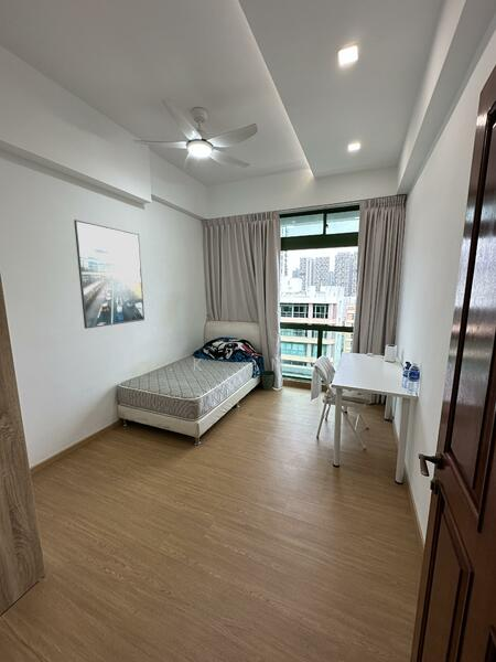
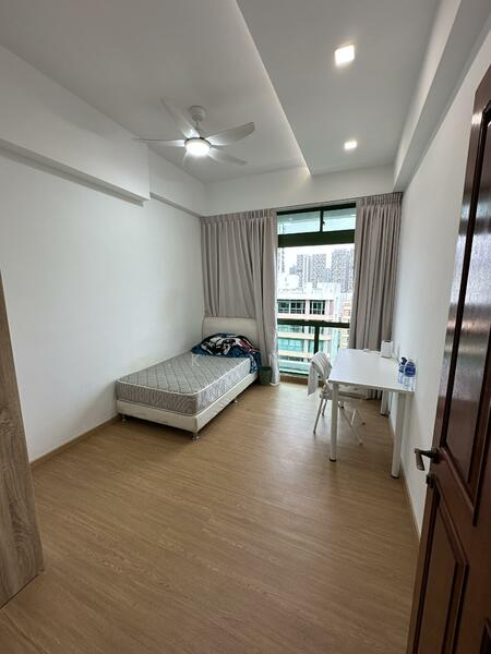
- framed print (114, 277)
